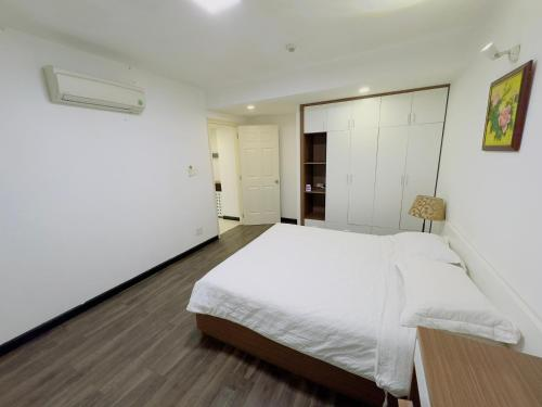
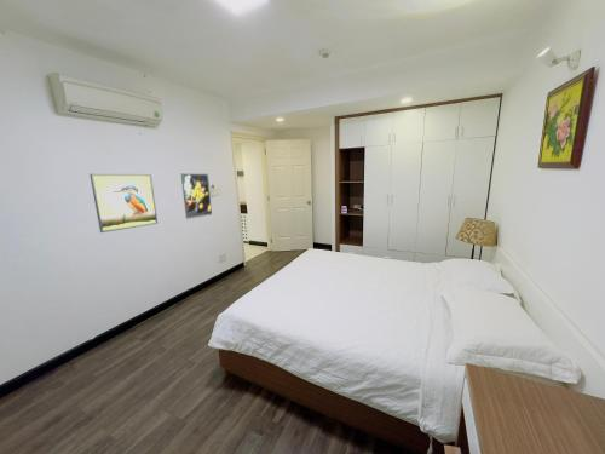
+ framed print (197, 195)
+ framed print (127, 201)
